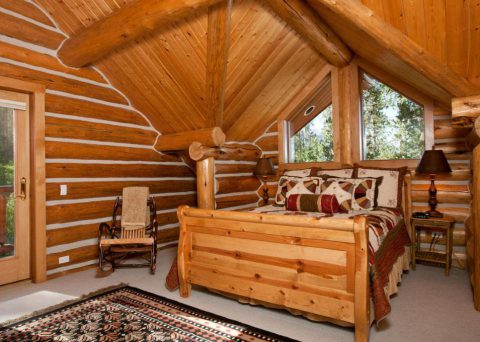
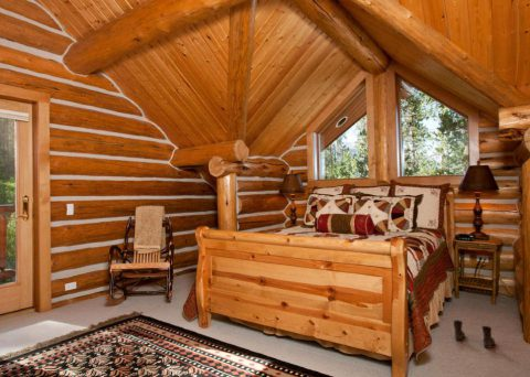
+ boots (483, 331)
